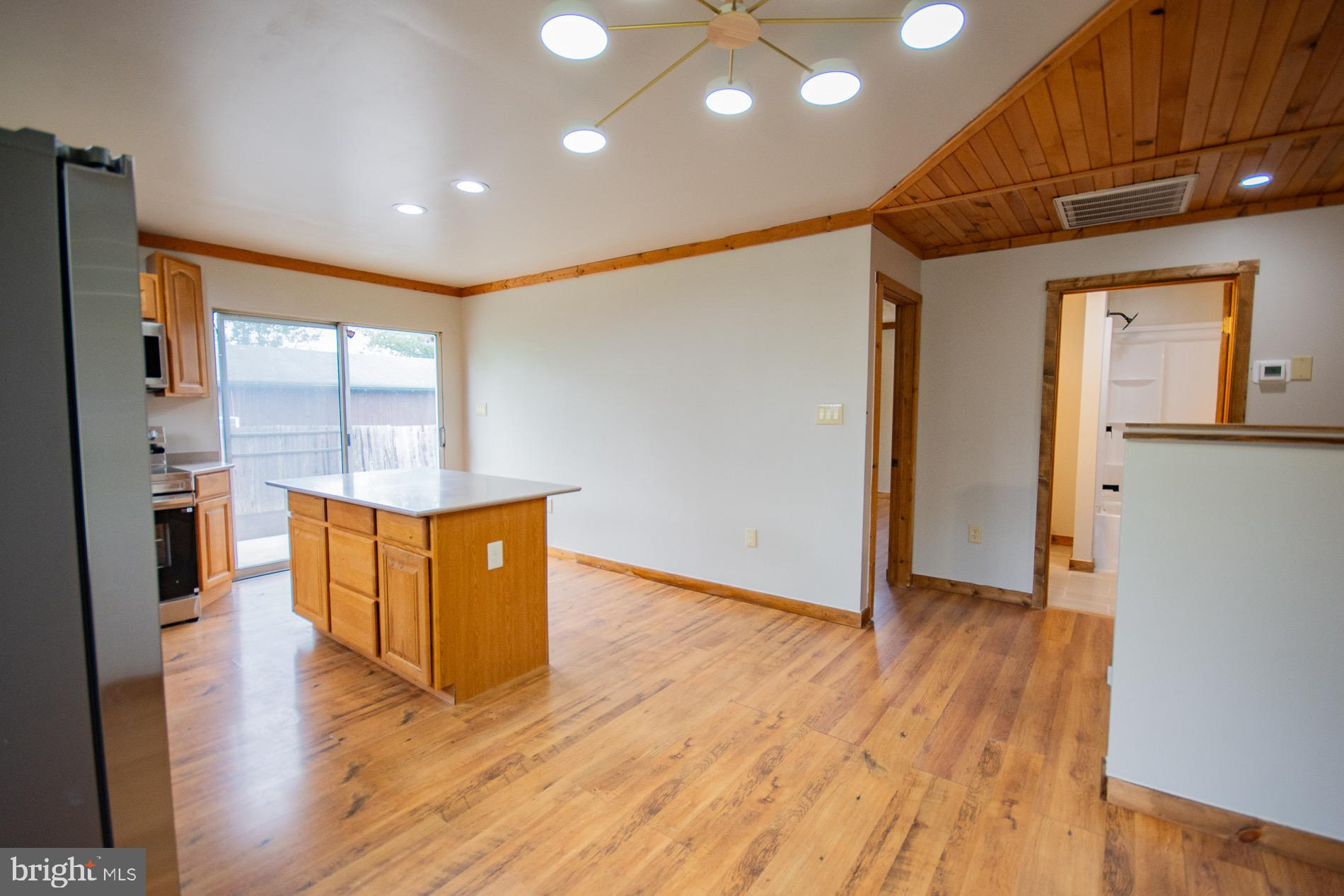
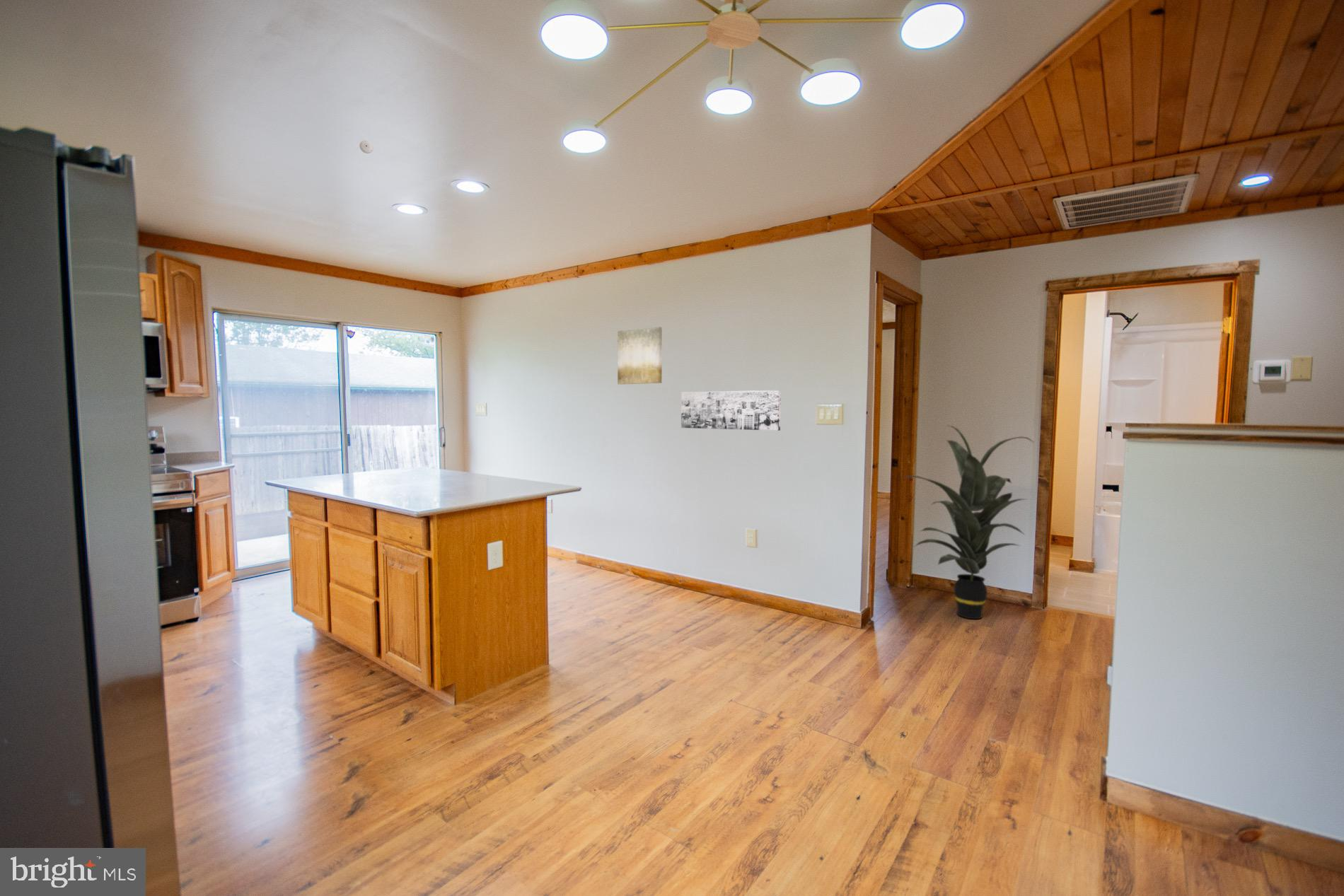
+ smoke detector (366, 148)
+ indoor plant (966, 520)
+ wall art (728, 410)
+ wall art (639, 356)
